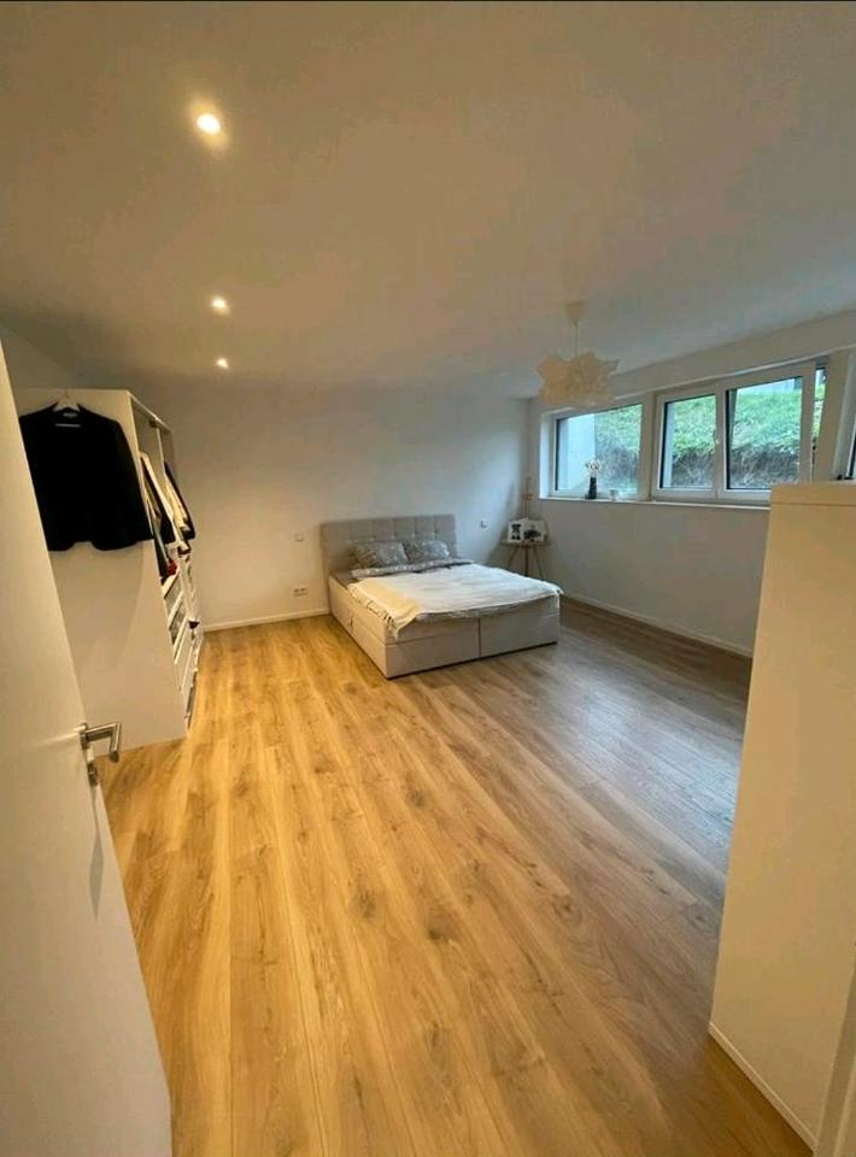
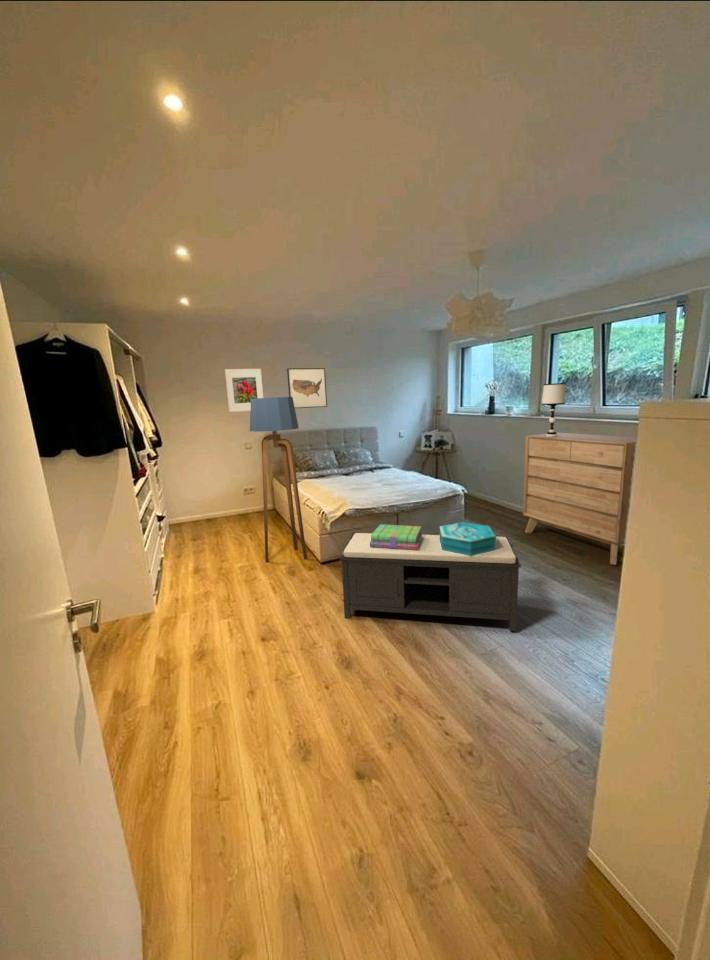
+ decorative box (466, 537)
+ bench (427, 577)
+ dresser (583, 491)
+ floor lamp (285, 480)
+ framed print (245, 390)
+ table lamp (552, 410)
+ wall art (307, 388)
+ stack of books (396, 536)
